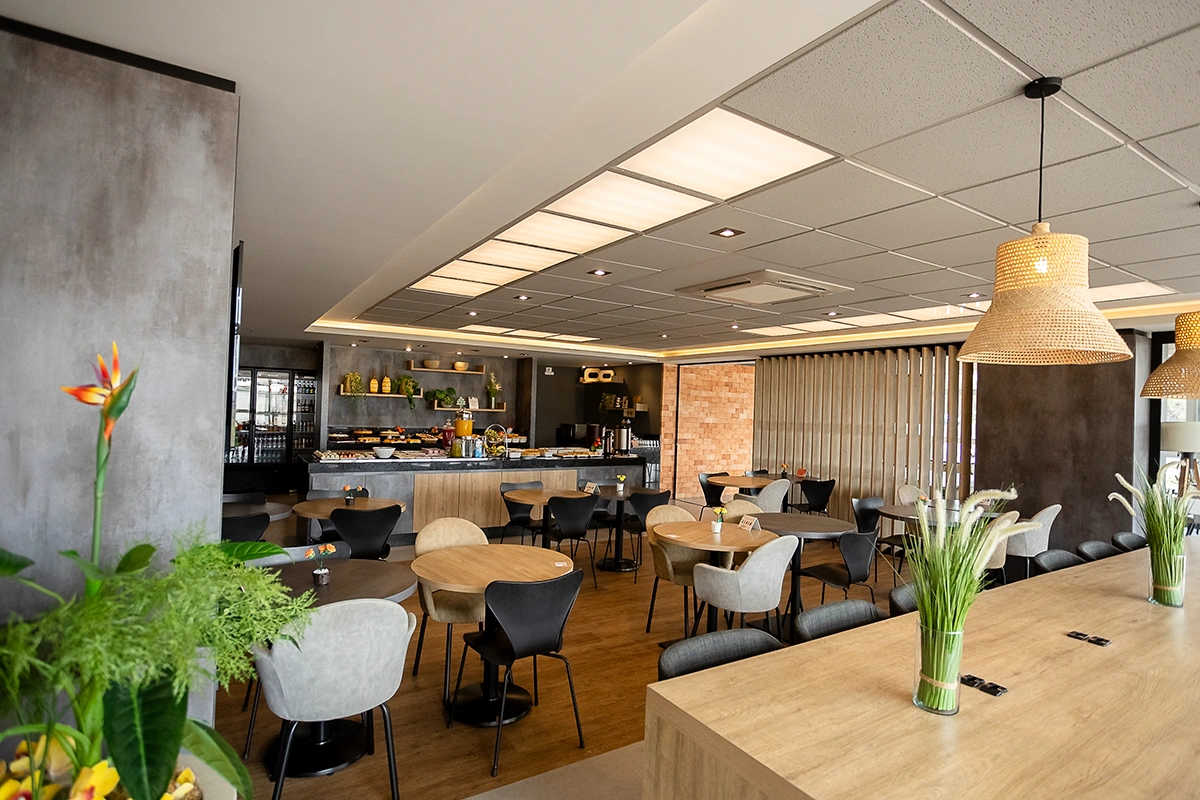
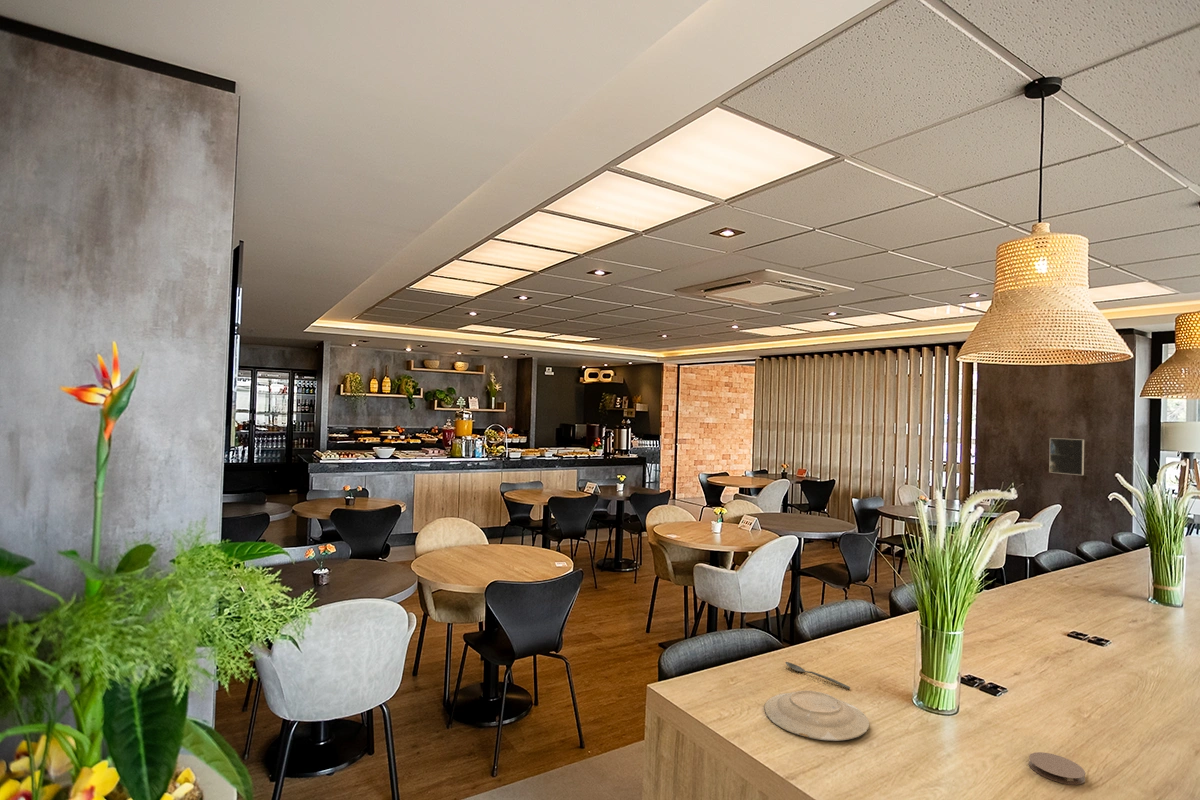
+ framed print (1066, 456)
+ plate (815, 708)
+ spoon (816, 674)
+ coaster (1056, 767)
